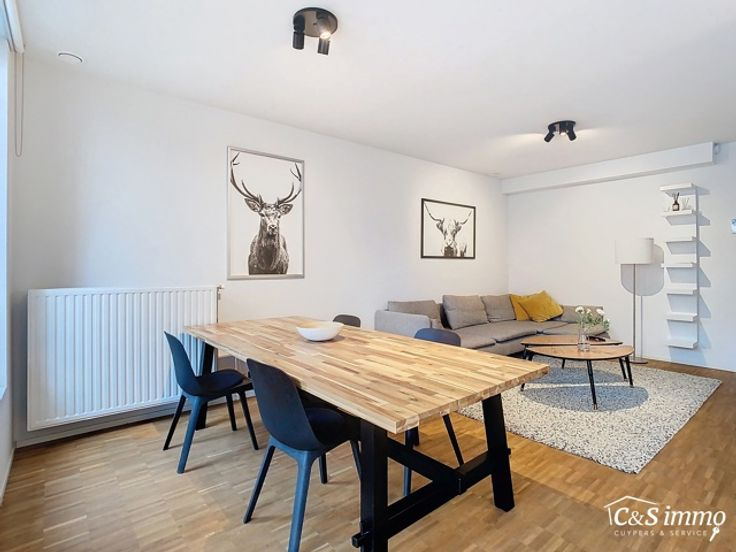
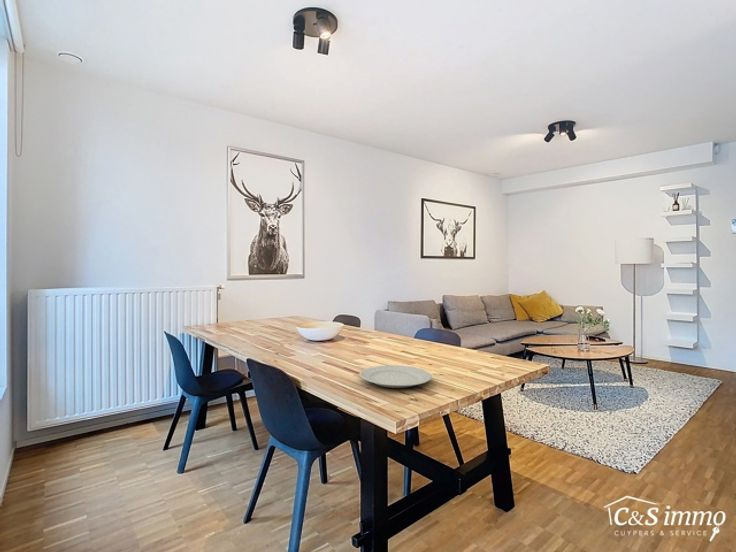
+ chinaware (395, 377)
